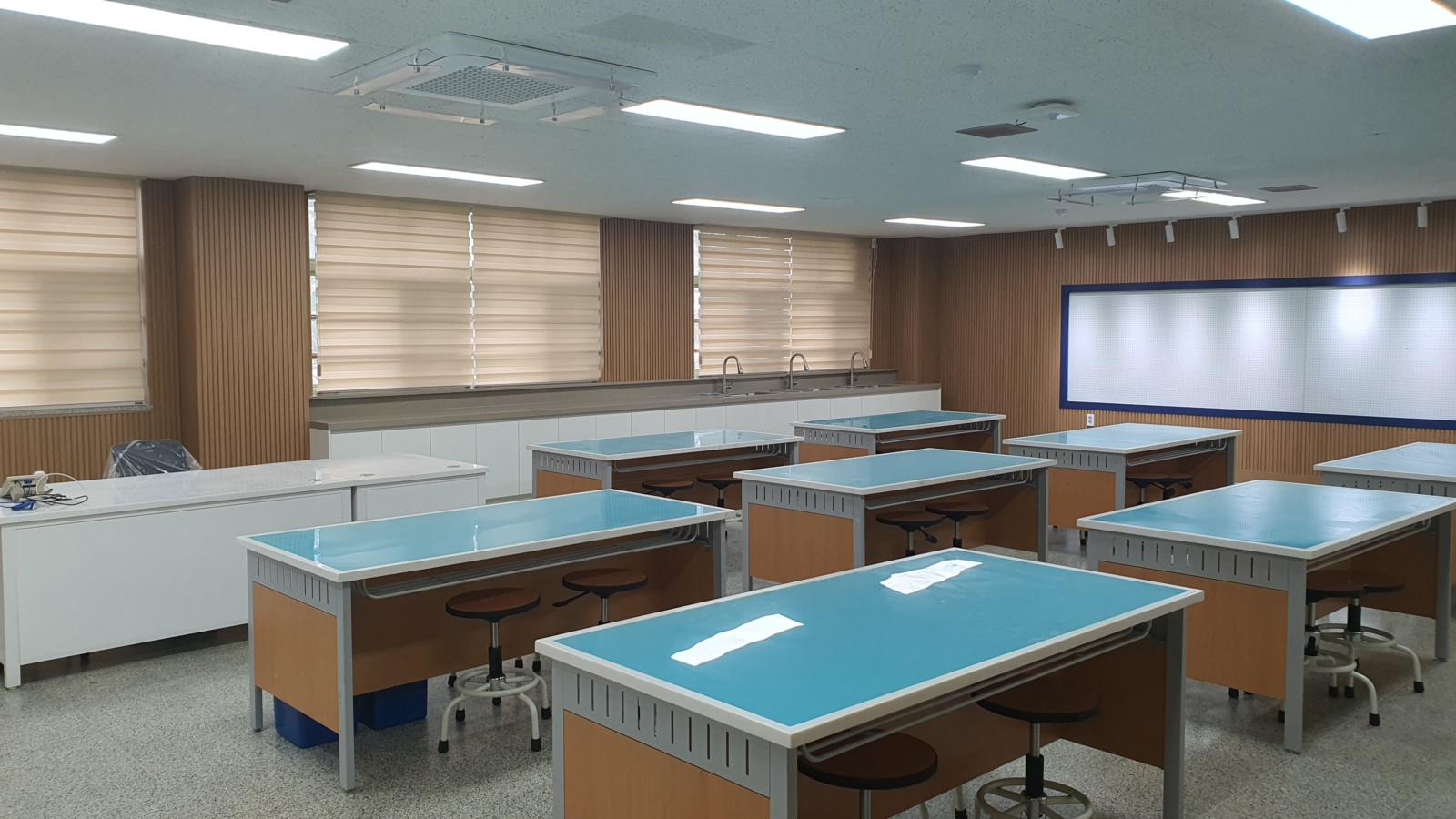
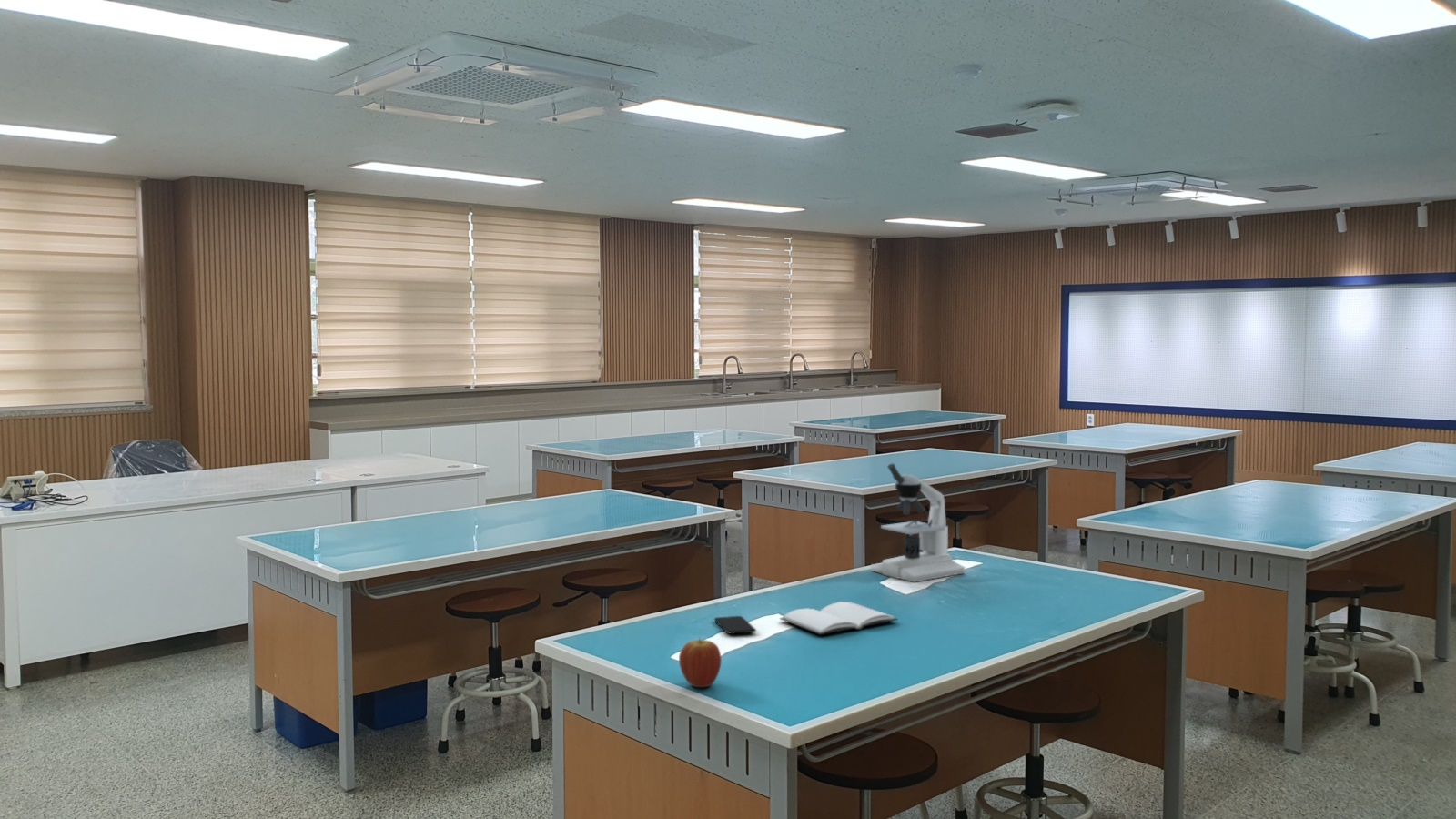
+ smartphone (734, 624)
+ book (838, 617)
+ fruit (701, 661)
+ microscope (915, 520)
